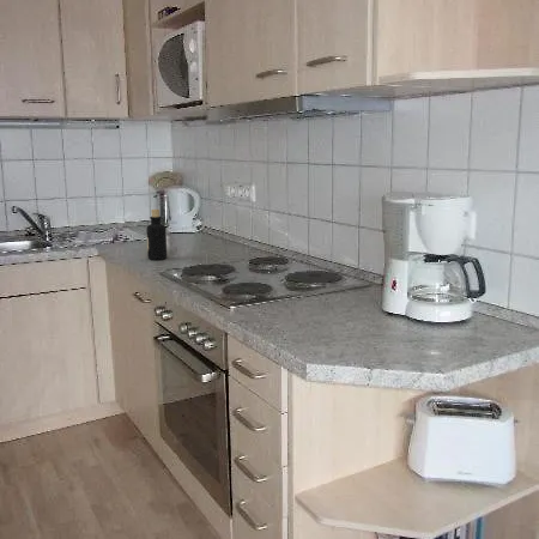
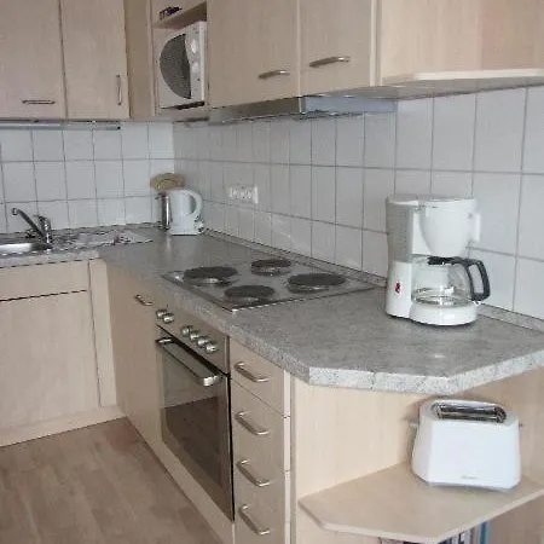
- bottle (156, 234)
